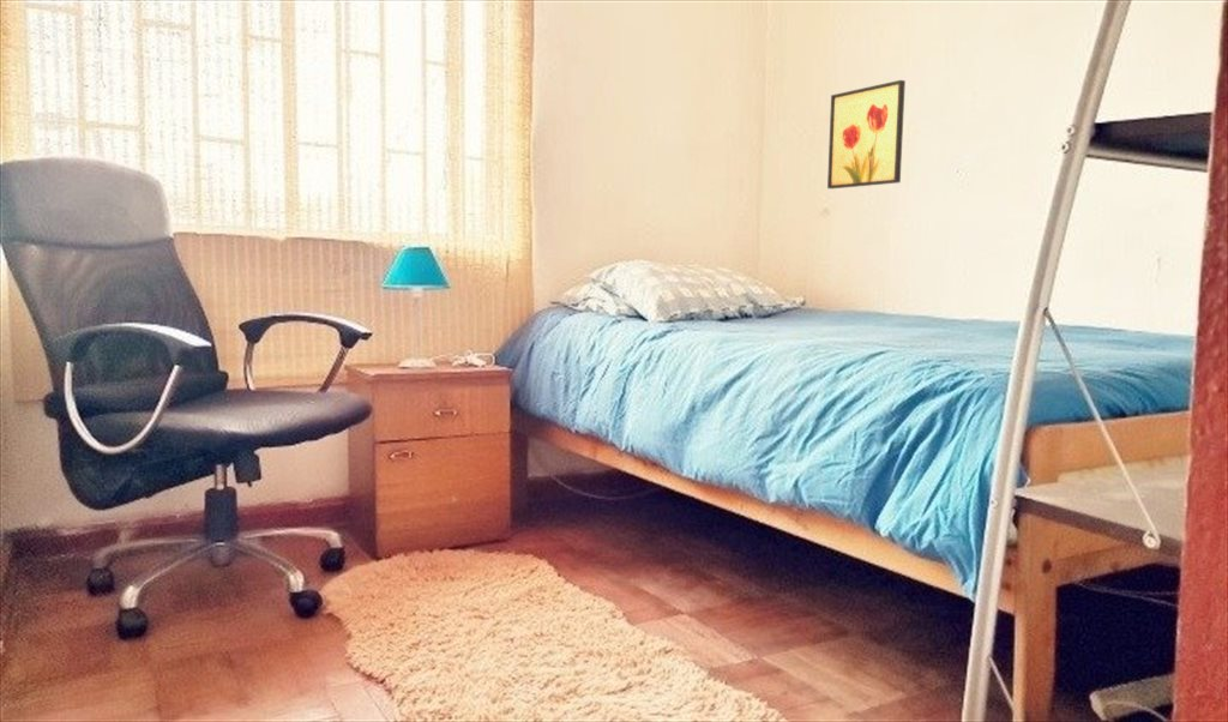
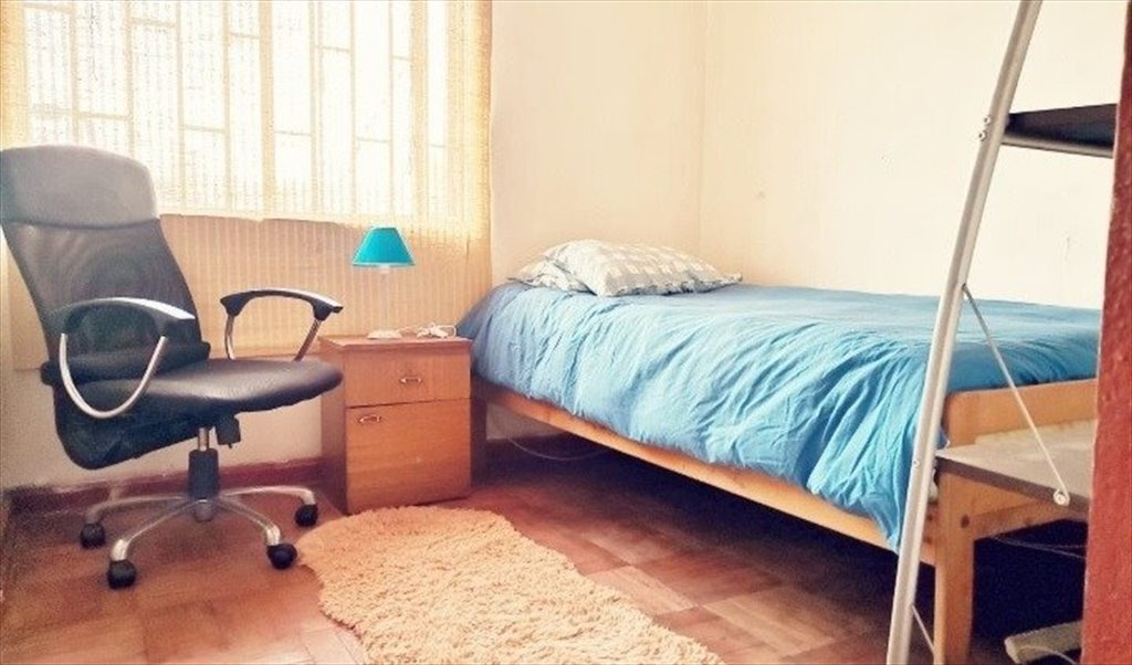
- wall art (866, 137)
